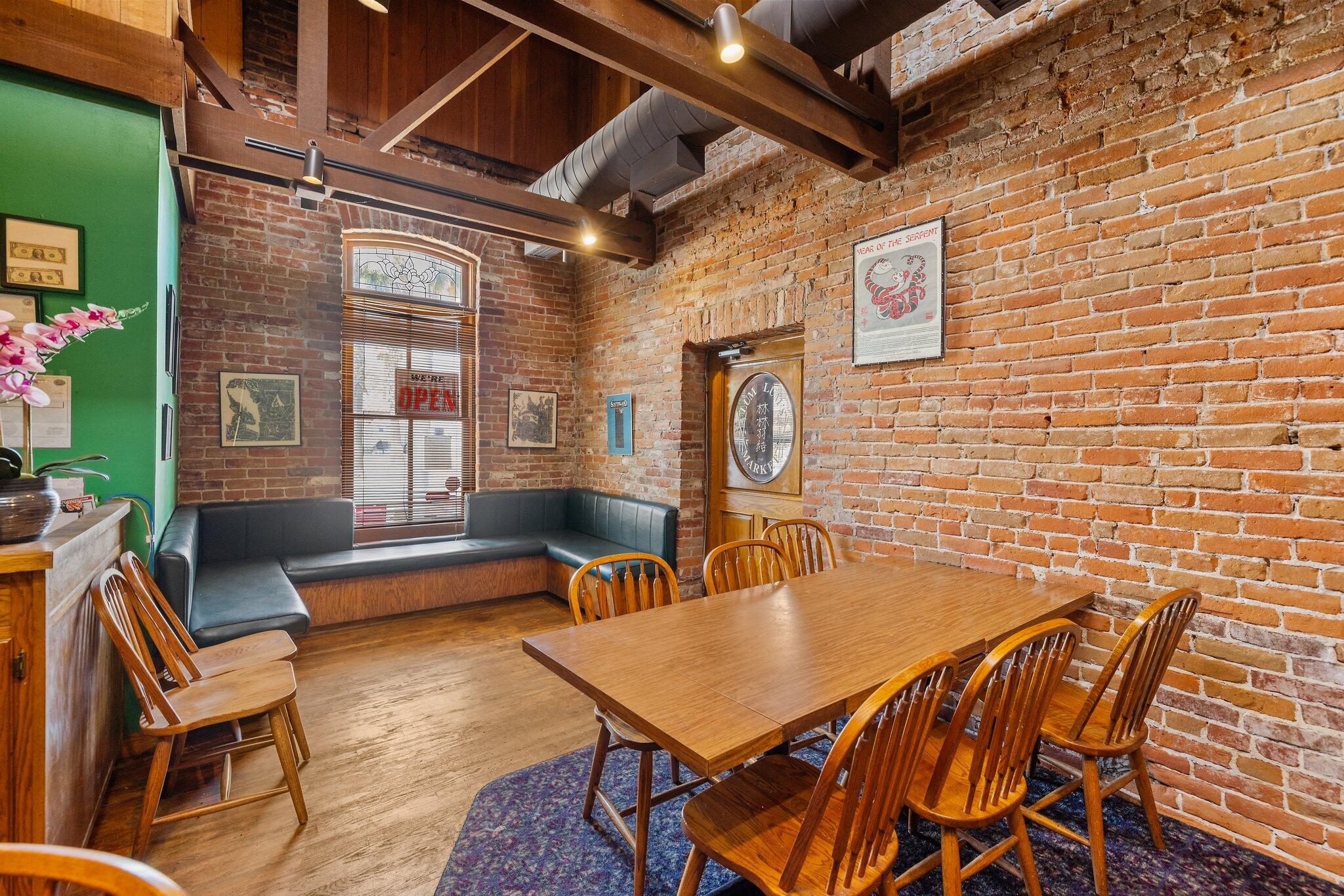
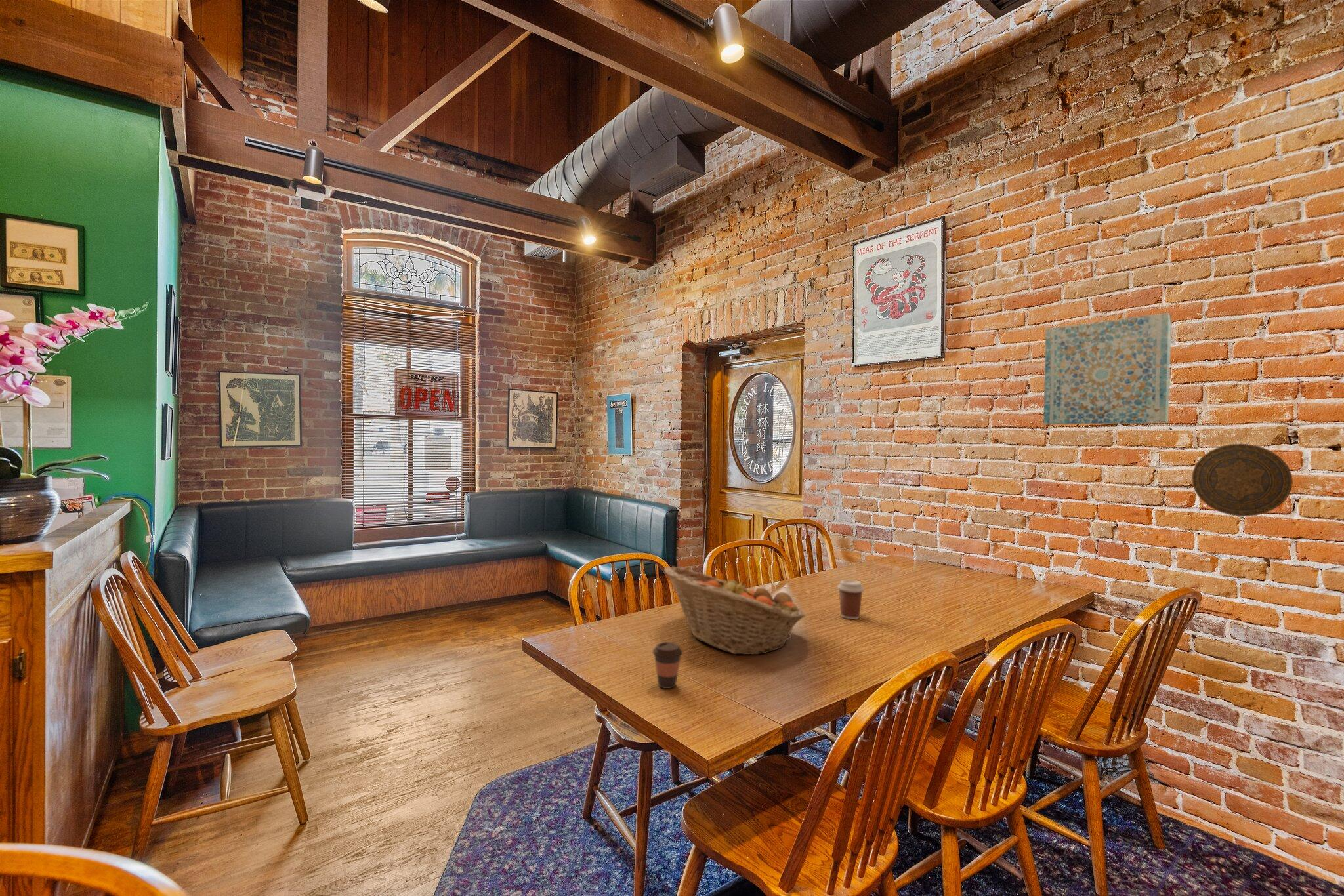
+ fruit basket (731, 603)
+ coffee cup (667, 665)
+ wall art (1102, 373)
+ coffee cup (850, 599)
+ decorative plate (1239, 479)
